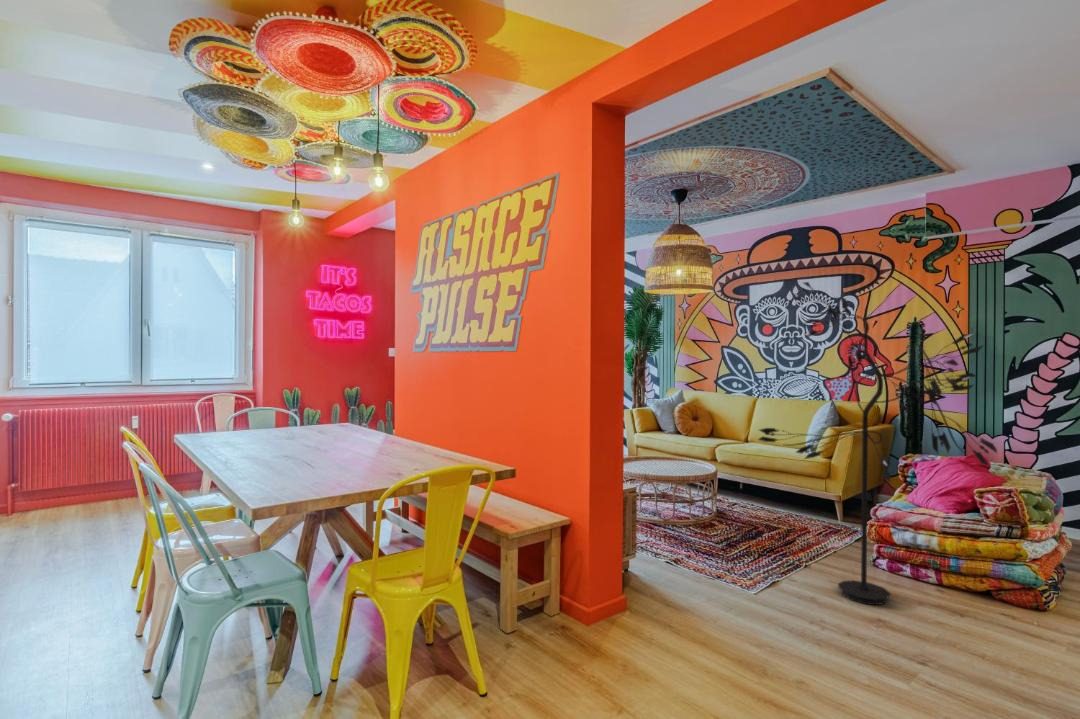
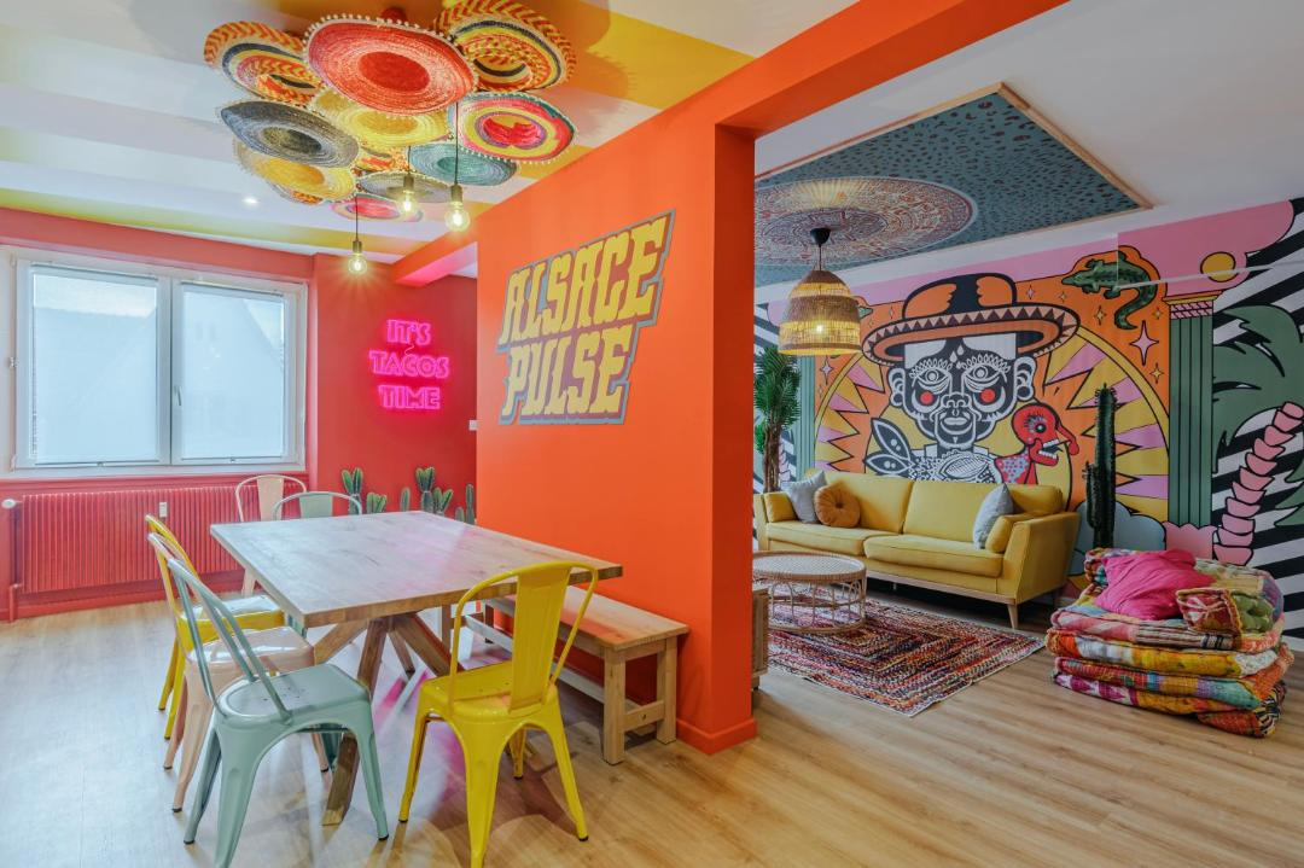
- floor lamp (881, 437)
